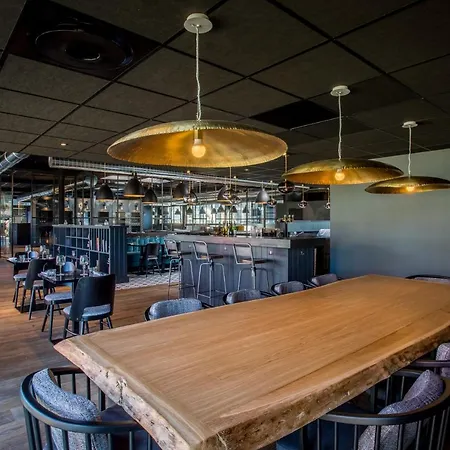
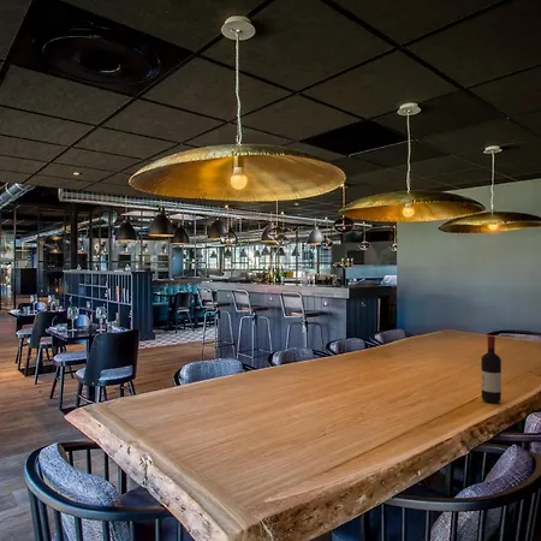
+ wine bottle (491, 368)
